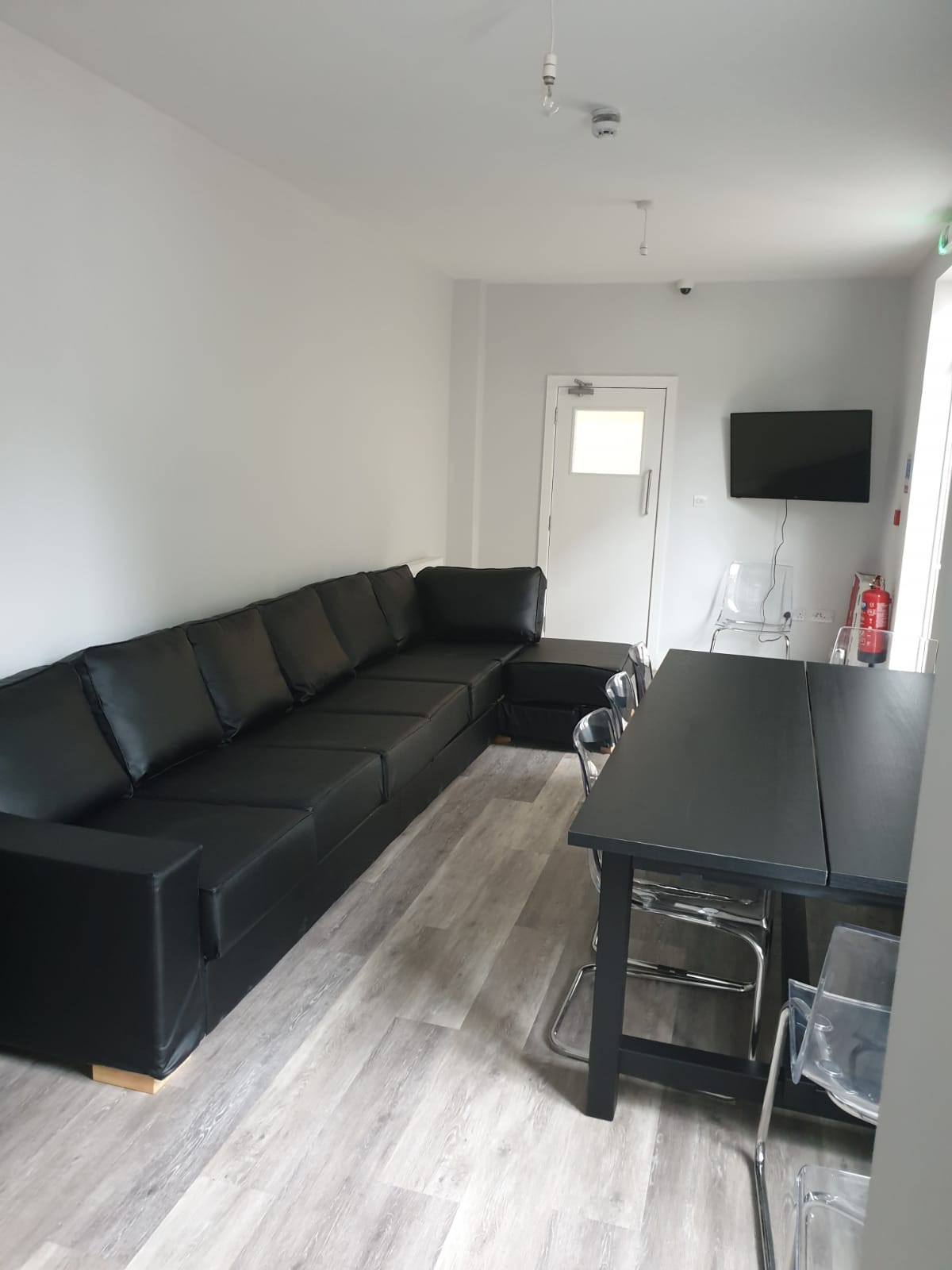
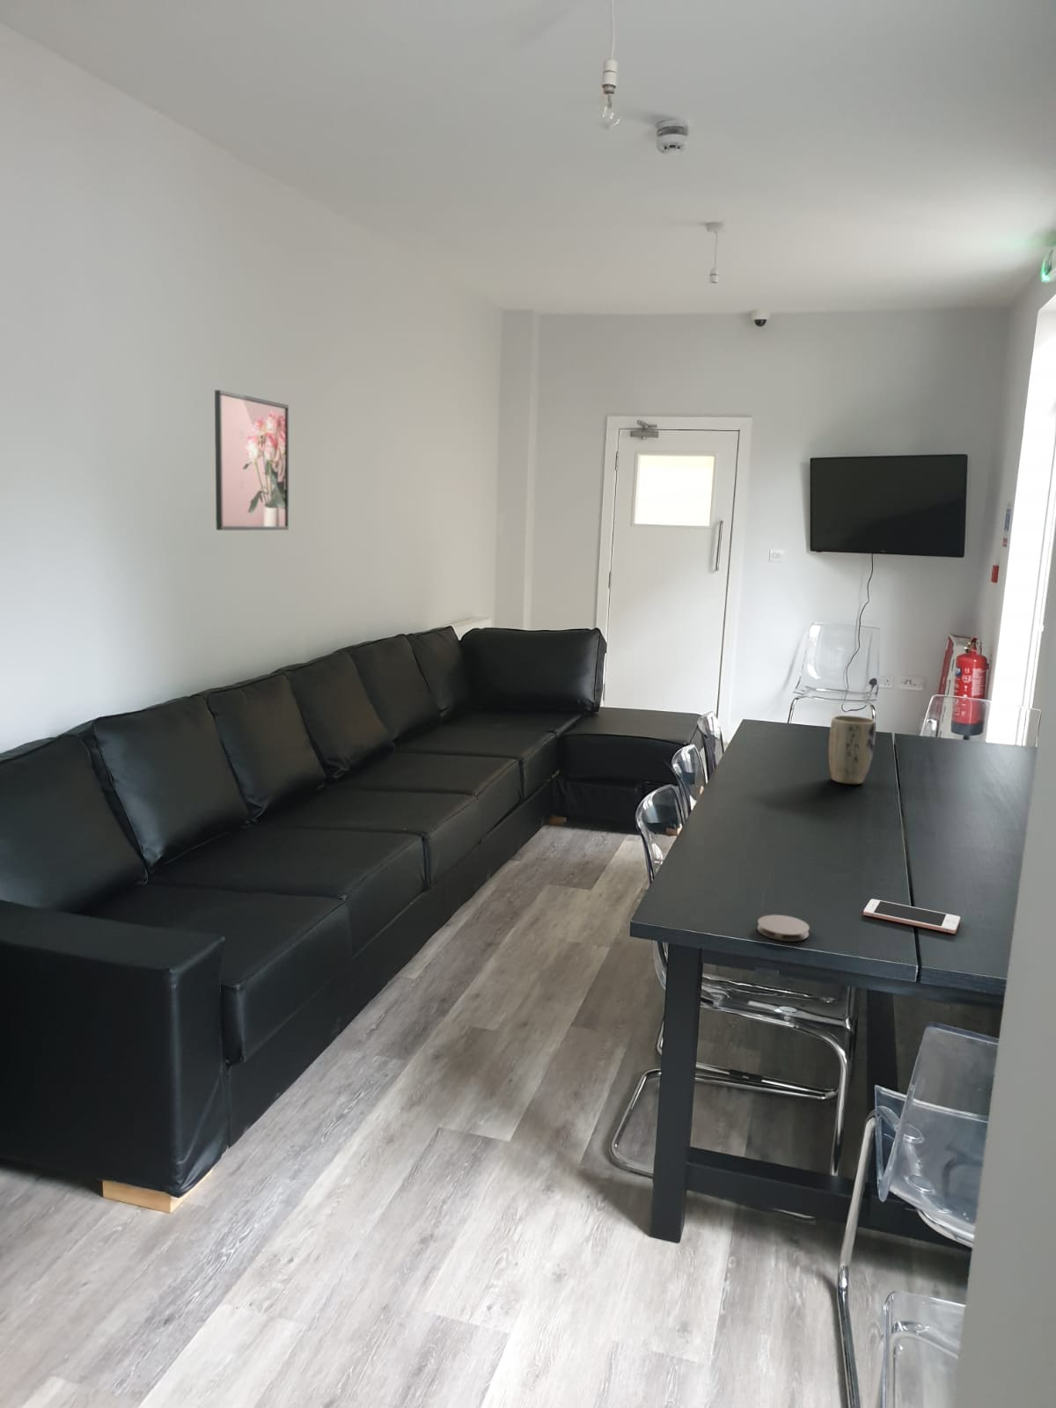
+ coaster (782, 928)
+ plant pot (851, 749)
+ cell phone (911, 916)
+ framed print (253, 465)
